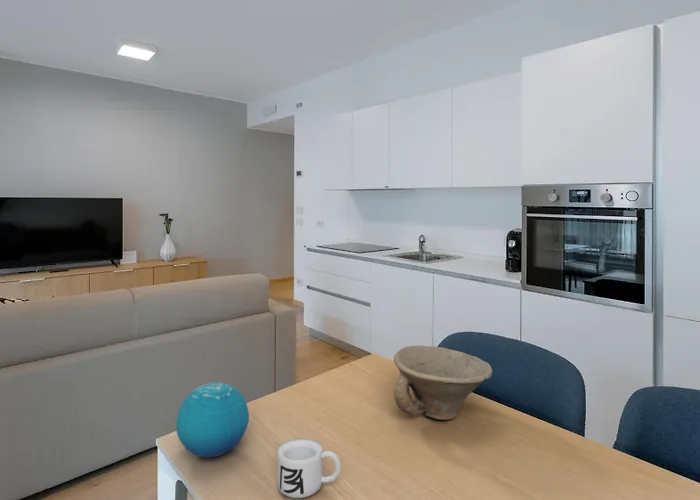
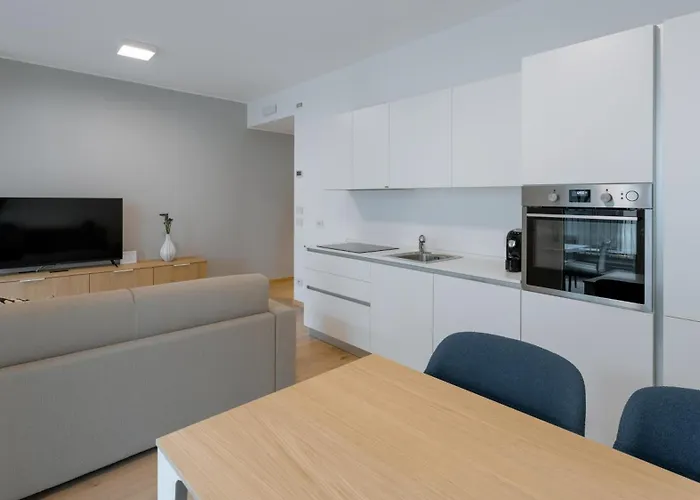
- mug (309, 468)
- decorative orb (213, 418)
- bowl (441, 384)
